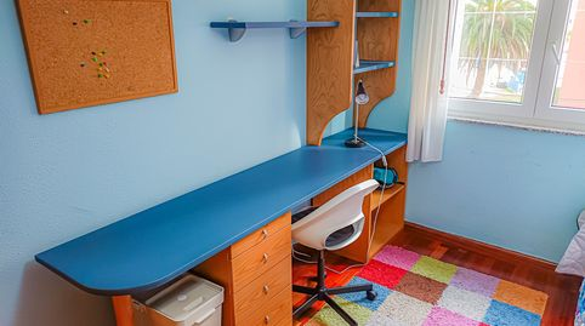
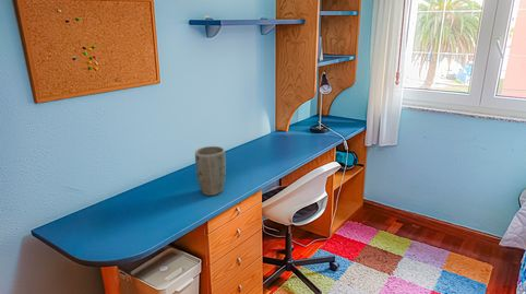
+ plant pot (211, 170)
